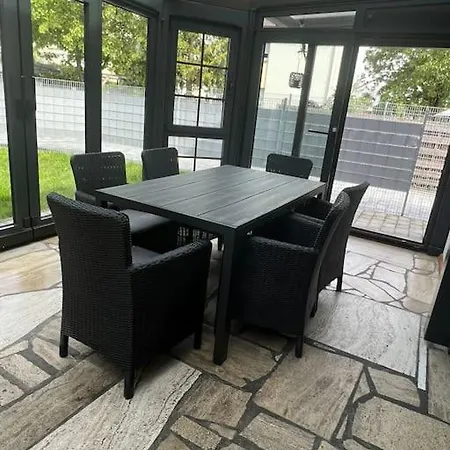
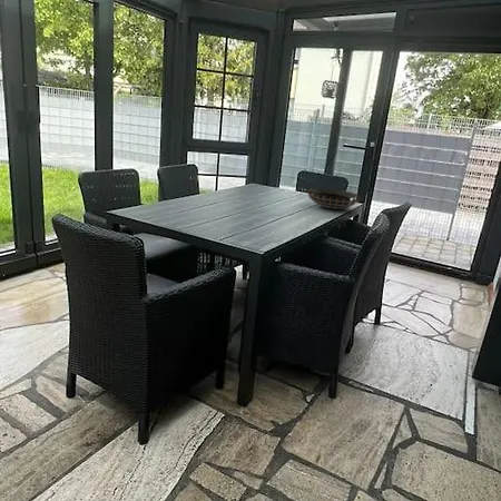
+ decorative bowl (332, 199)
